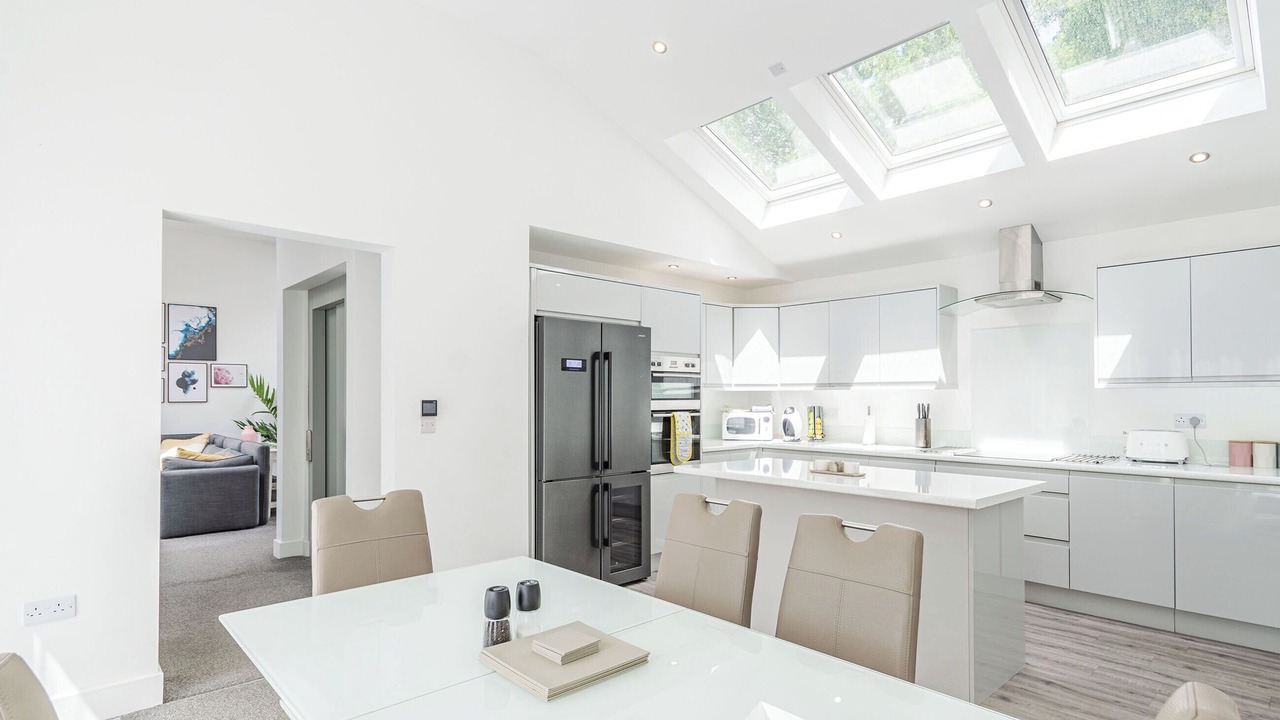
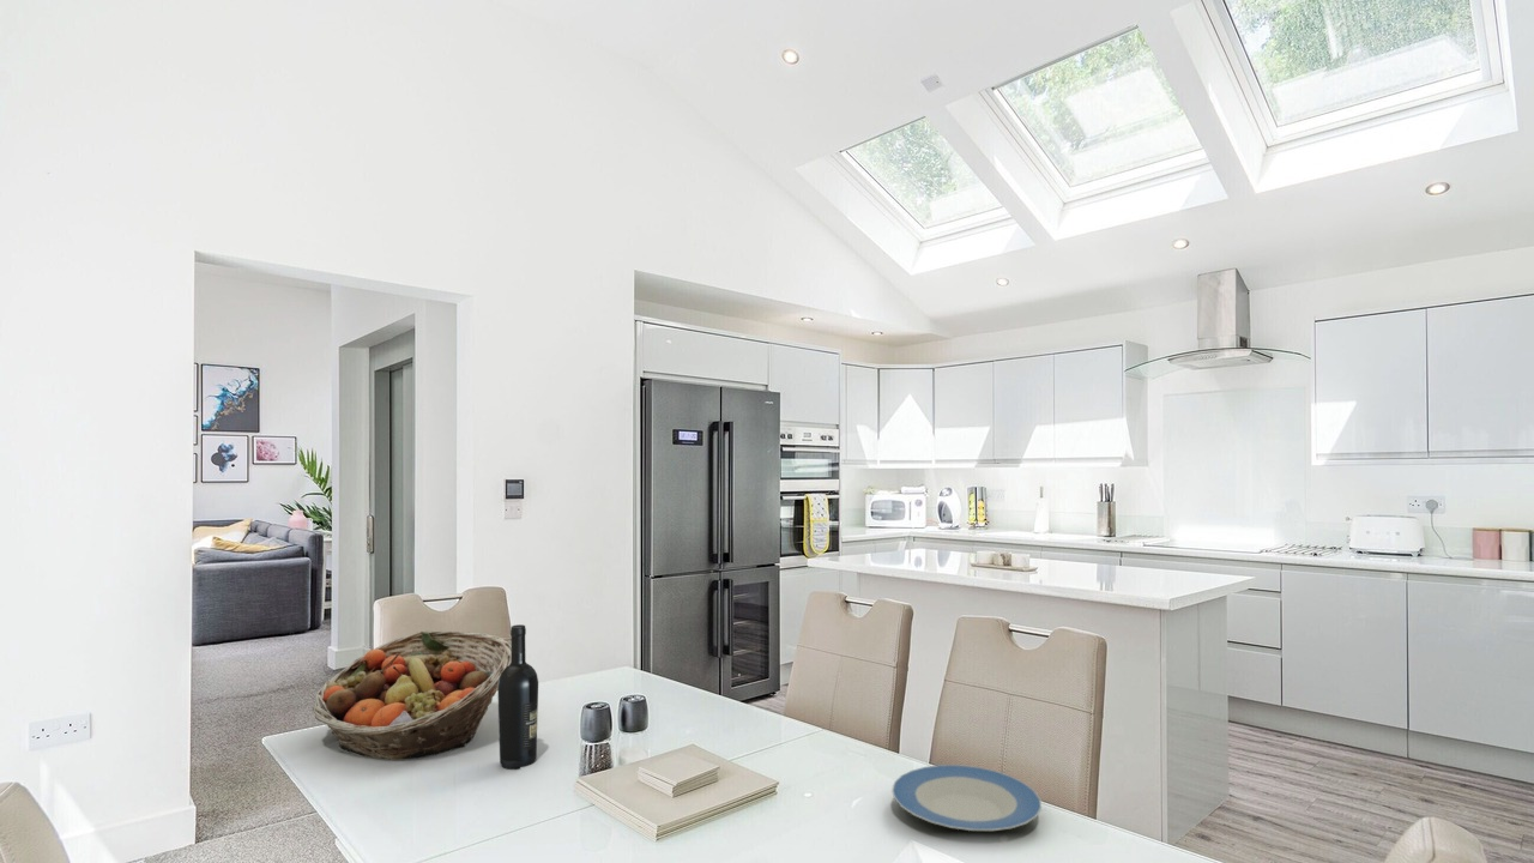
+ plate (965, 803)
+ fruit basket (416, 690)
+ wine bottle (518, 694)
